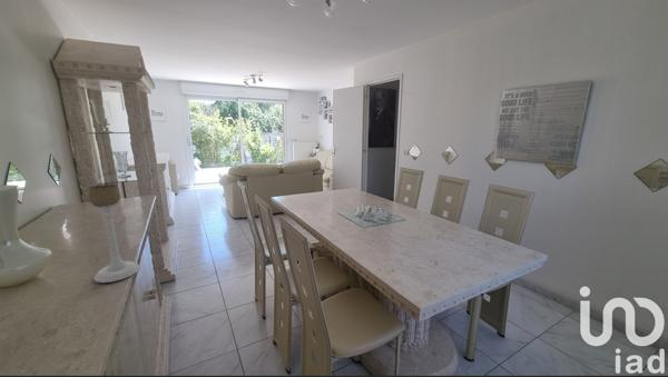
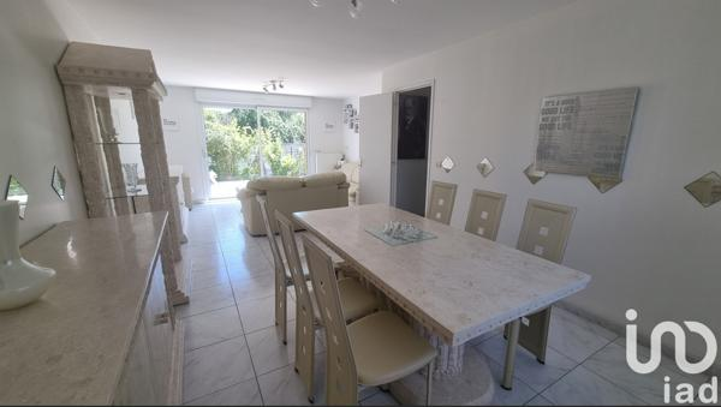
- candle holder (110, 230)
